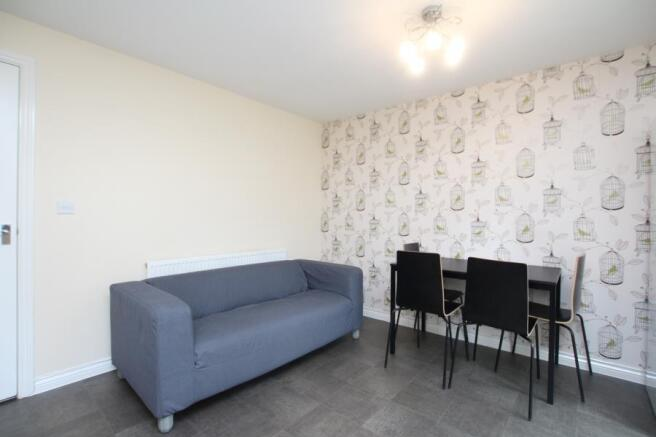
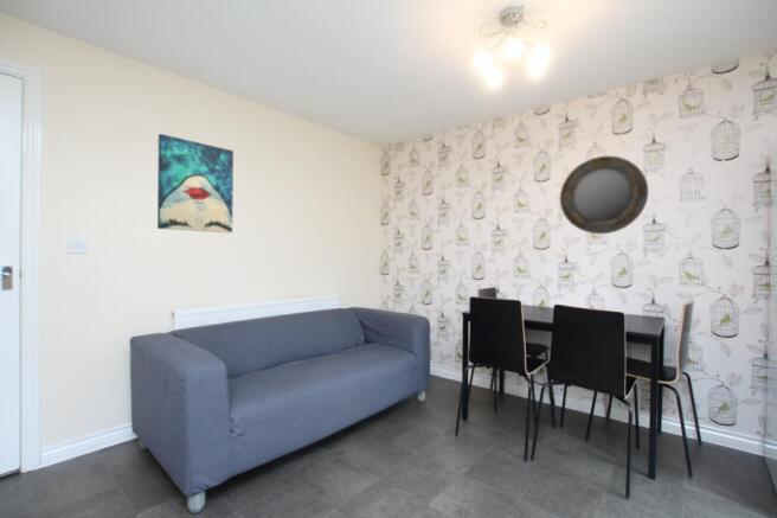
+ wall art (198, 186)
+ home mirror (601, 194)
